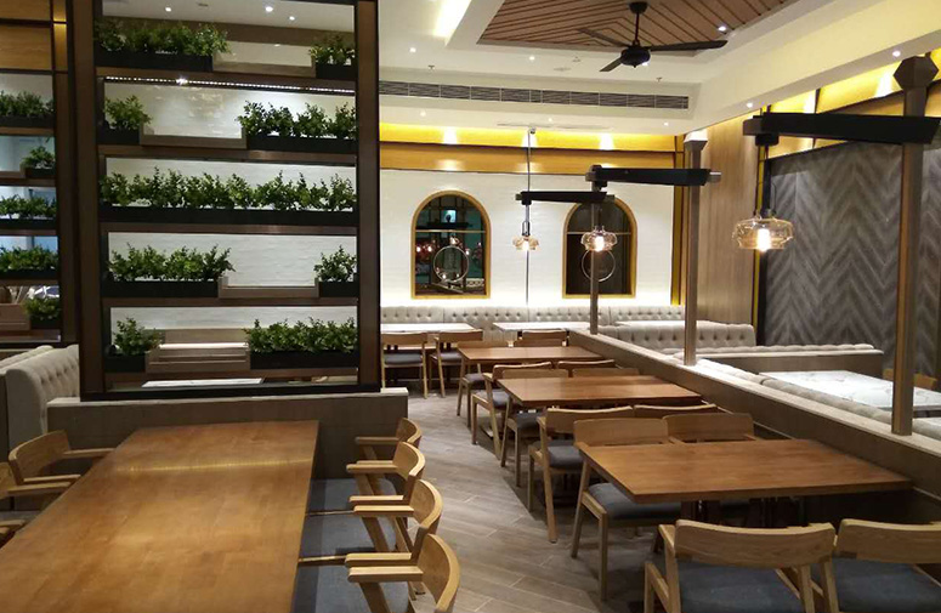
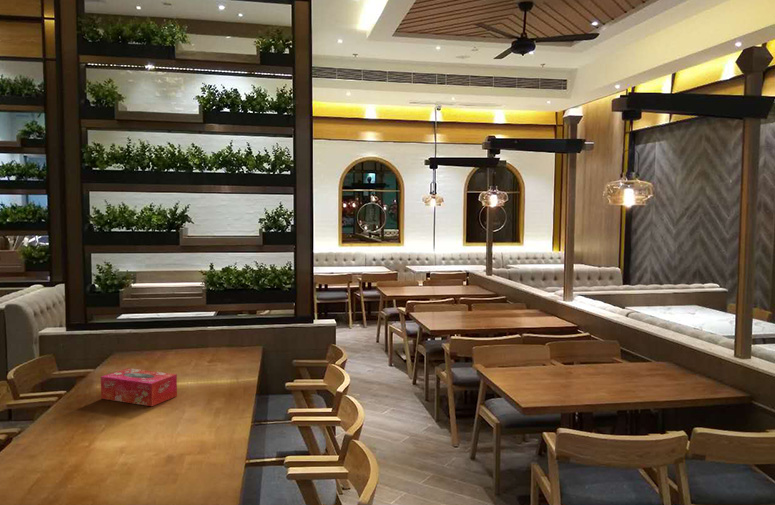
+ tissue box (139, 386)
